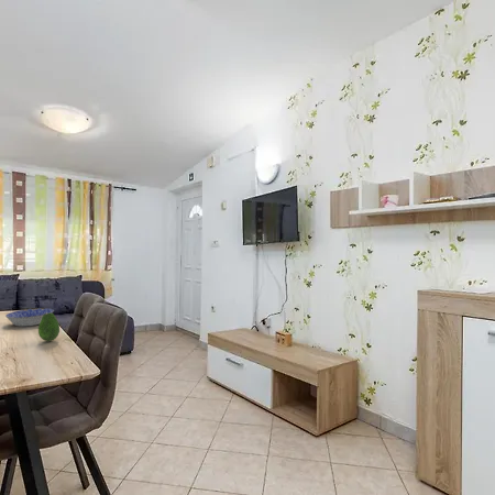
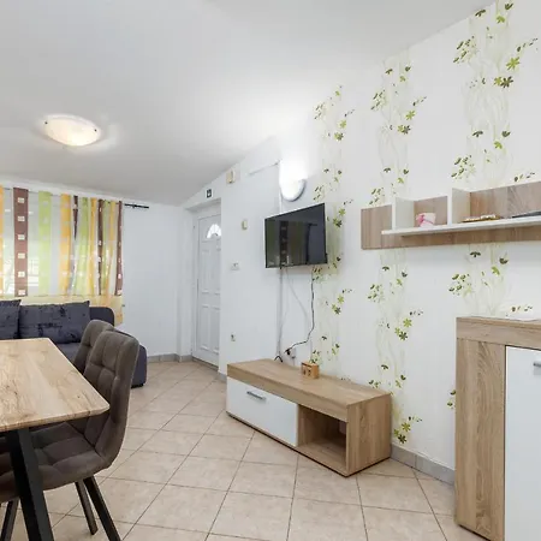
- fruit (48, 327)
- bowl (30, 317)
